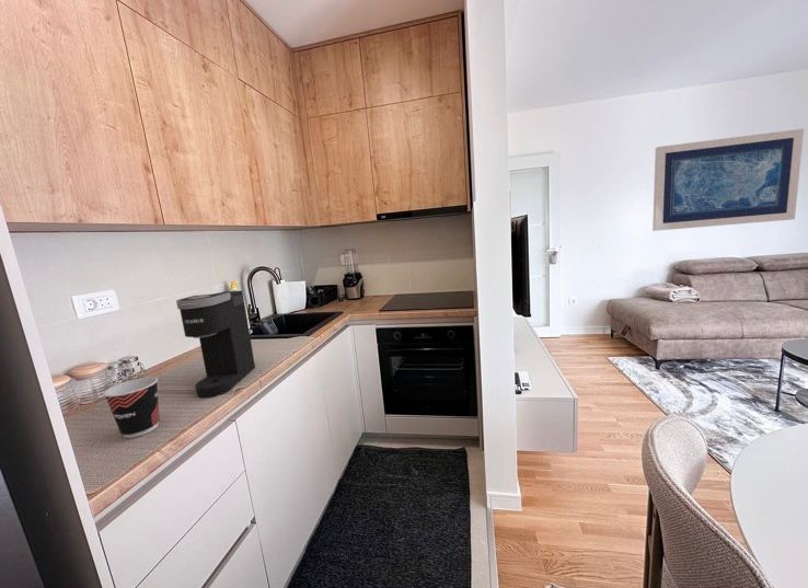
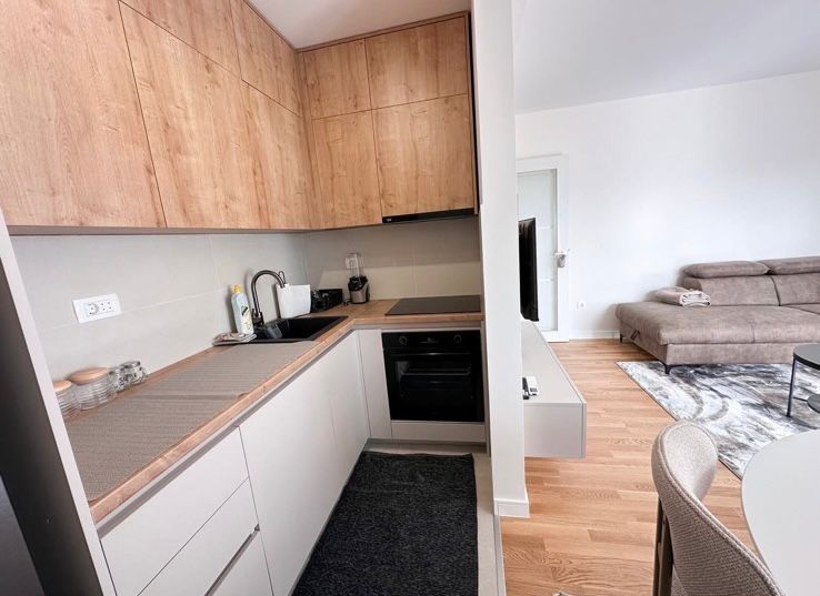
- cup (136, 407)
- coffee maker (220, 337)
- wall art (723, 183)
